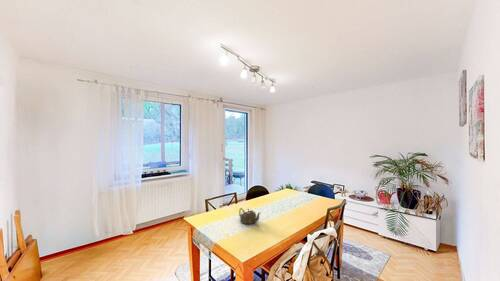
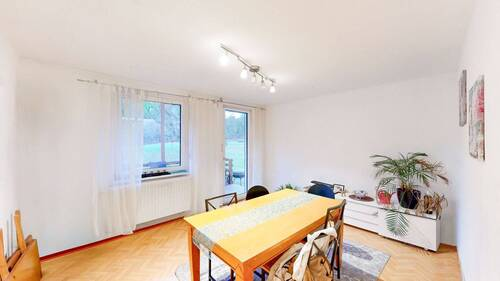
- teapot (249, 215)
